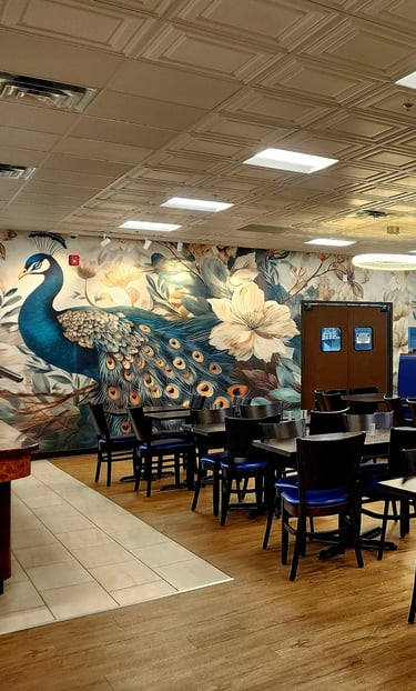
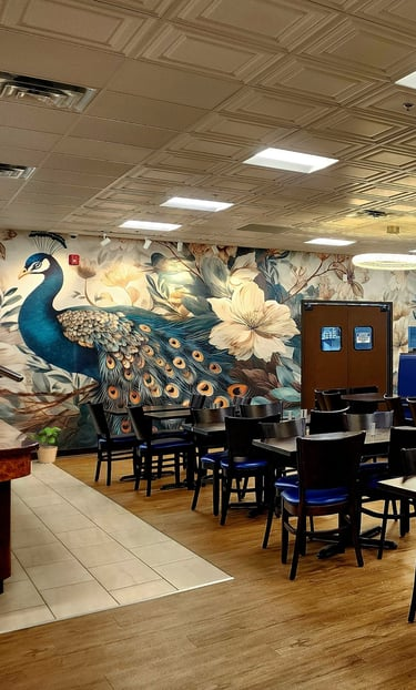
+ potted plant (47, 445)
